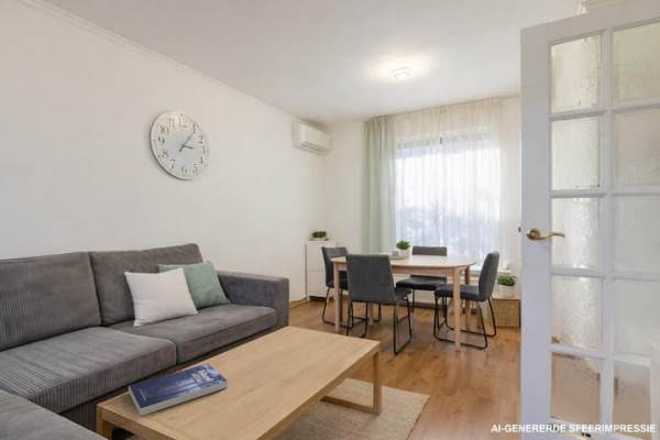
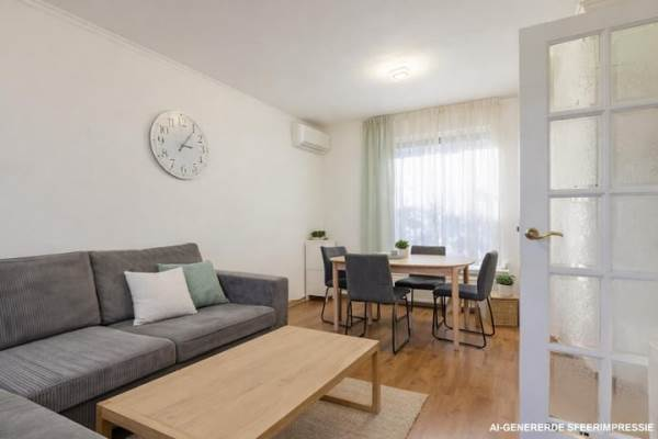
- book (178, 386)
